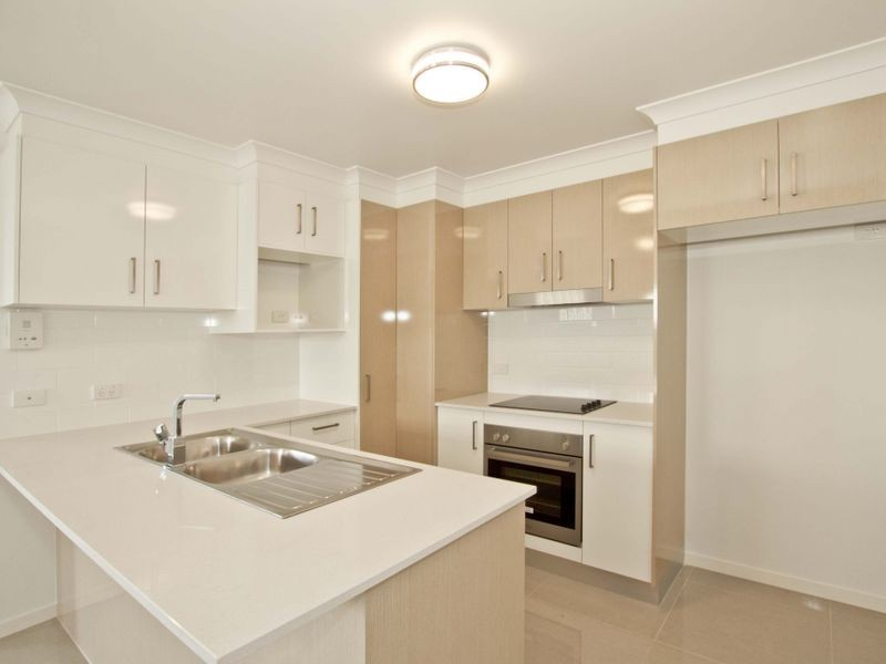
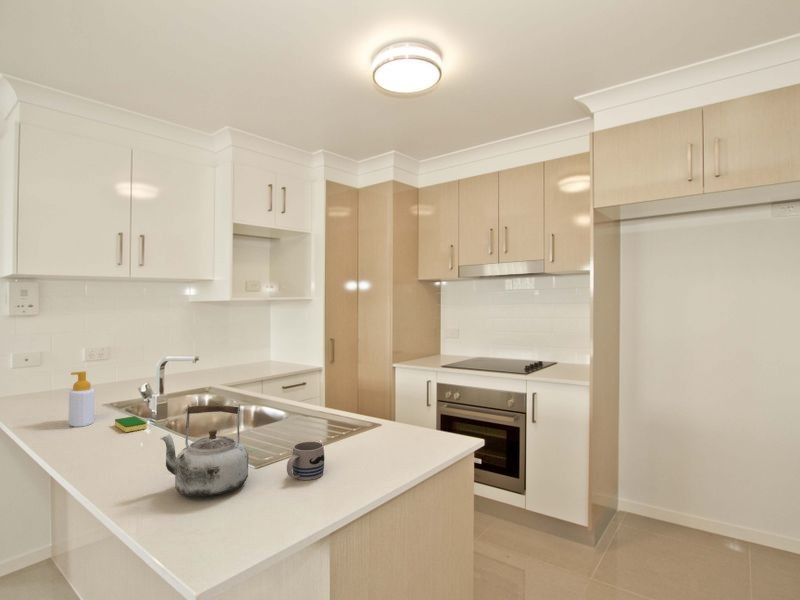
+ dish sponge (130, 423)
+ mug (304, 461)
+ soap bottle (81, 397)
+ kettle (203, 445)
